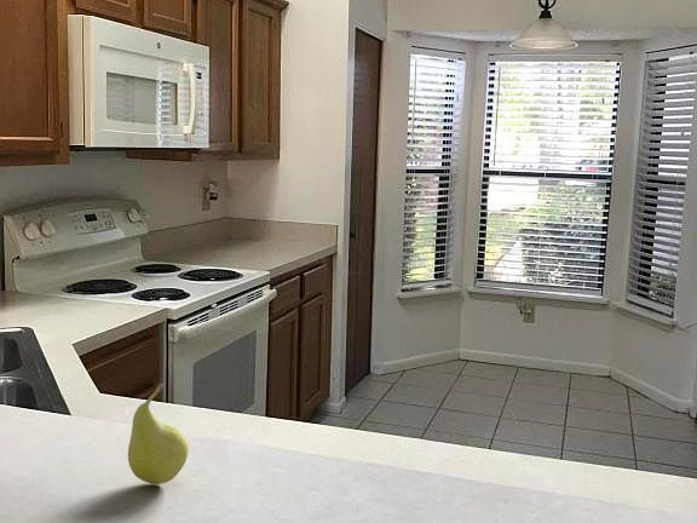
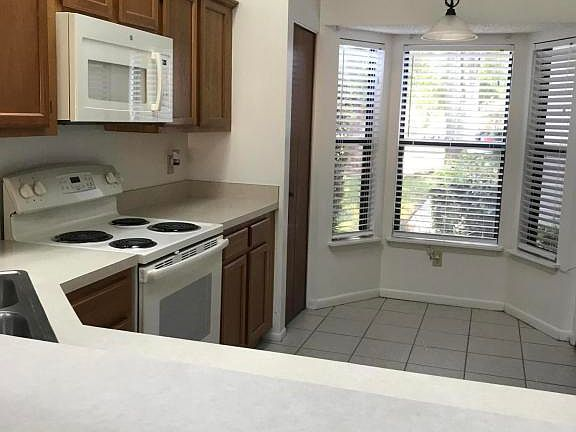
- fruit (157, 430)
